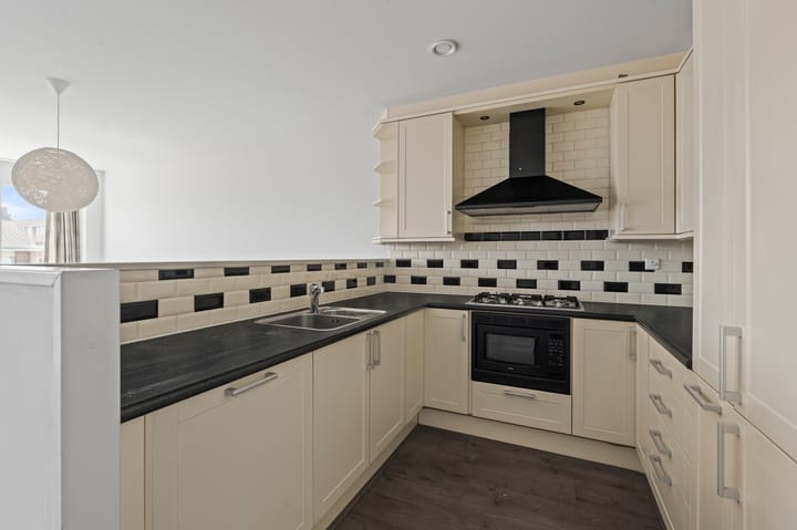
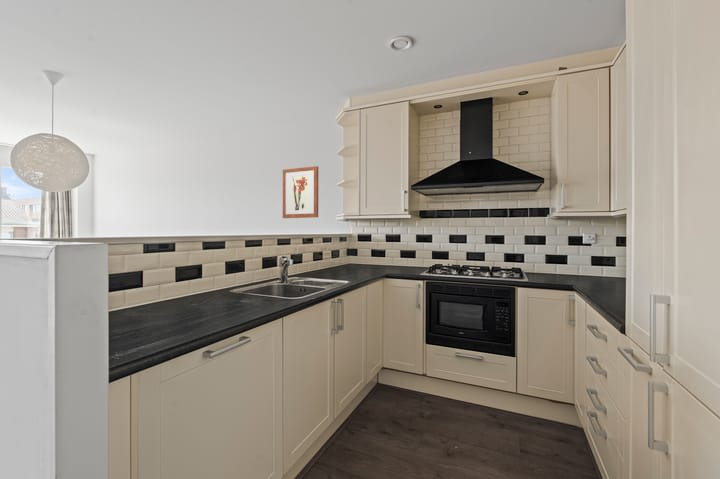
+ wall art (300, 193)
